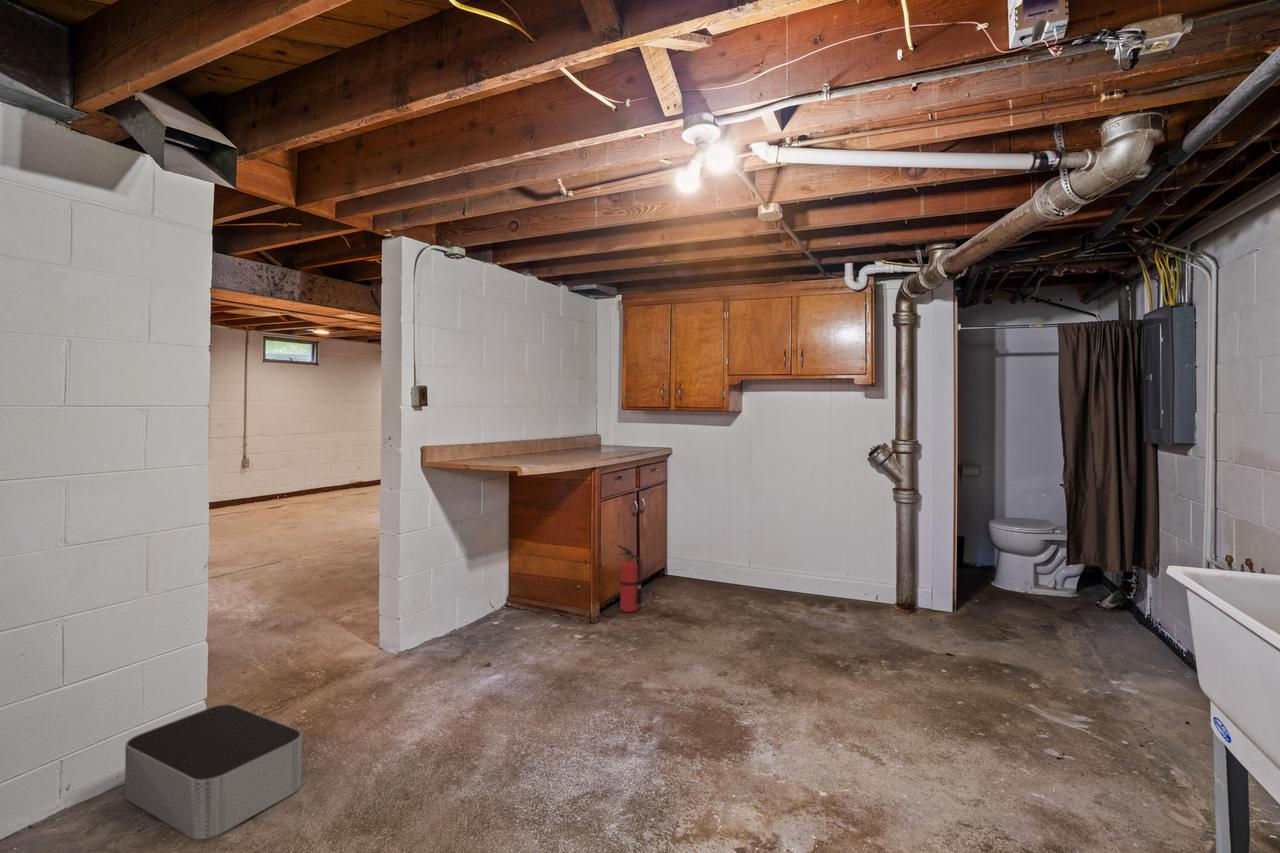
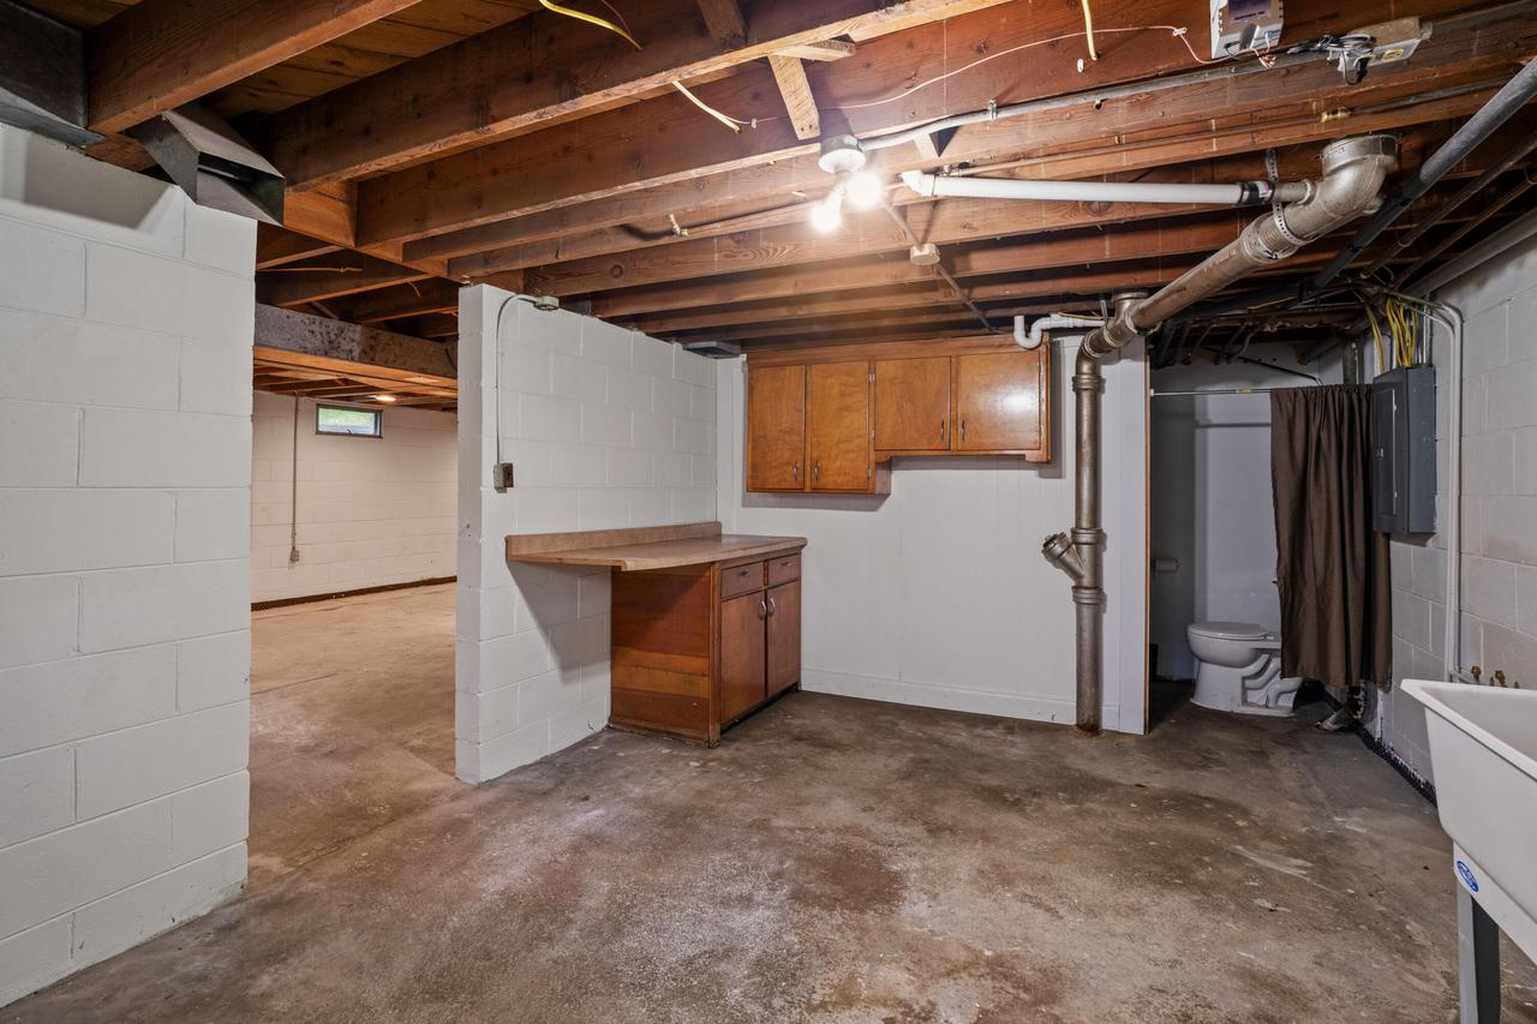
- fire extinguisher (629, 578)
- storage bin (215, 763)
